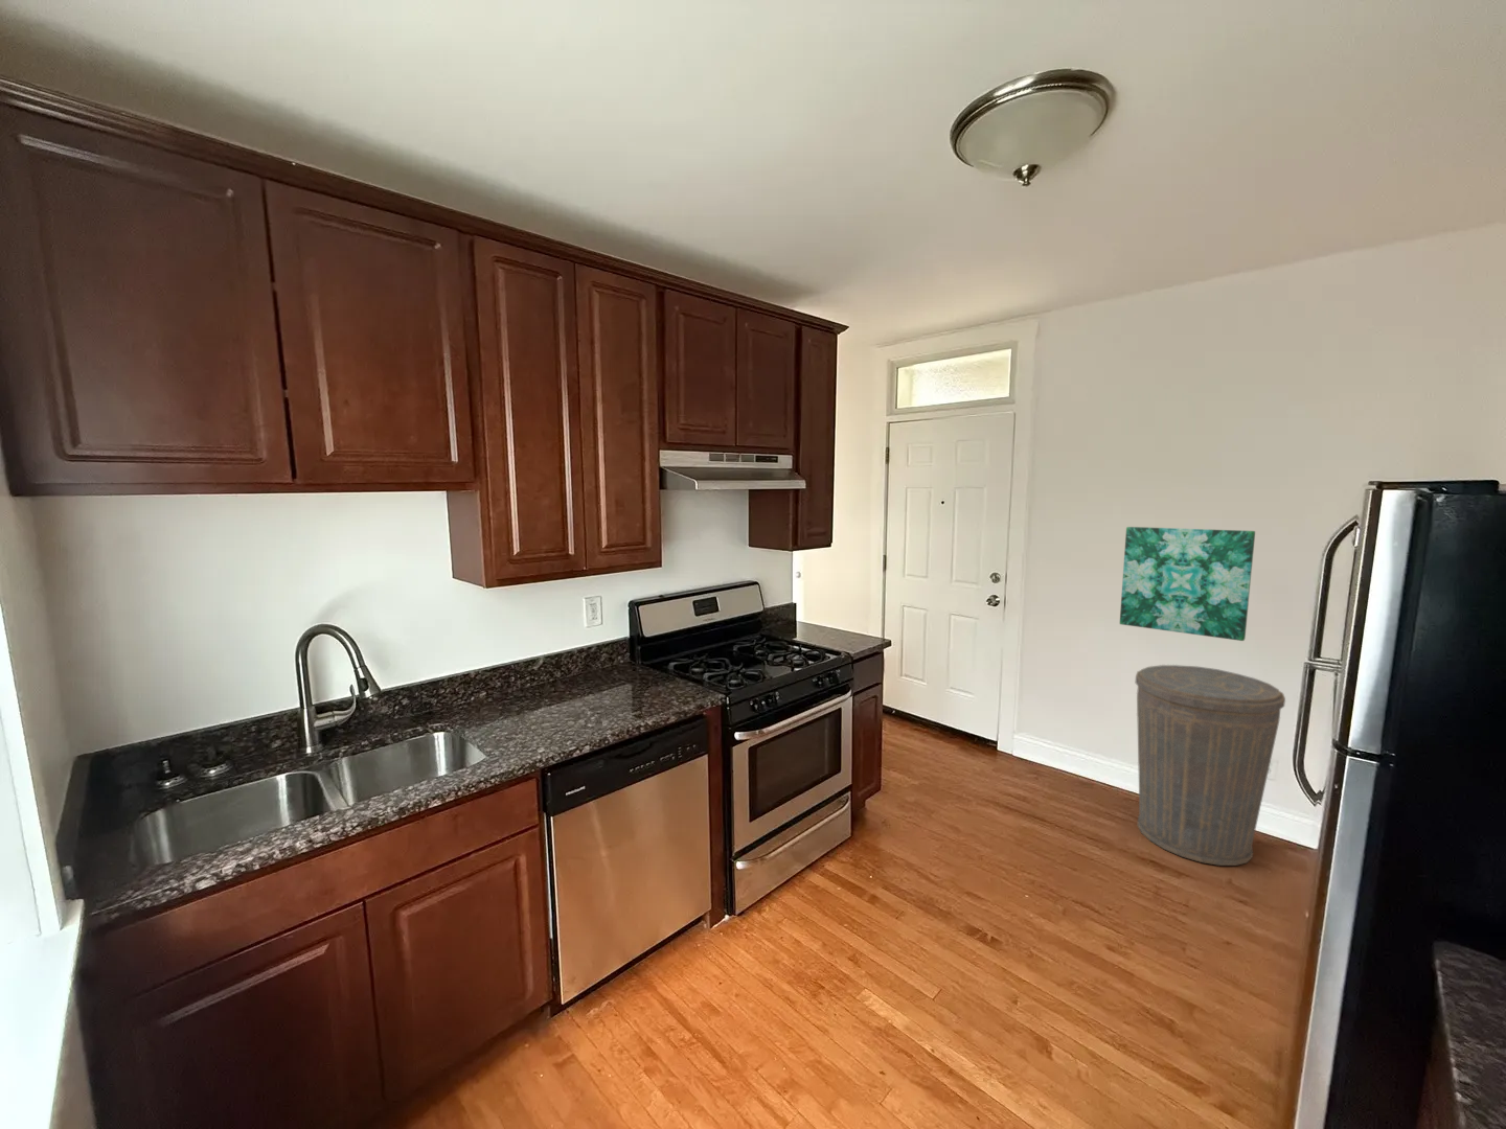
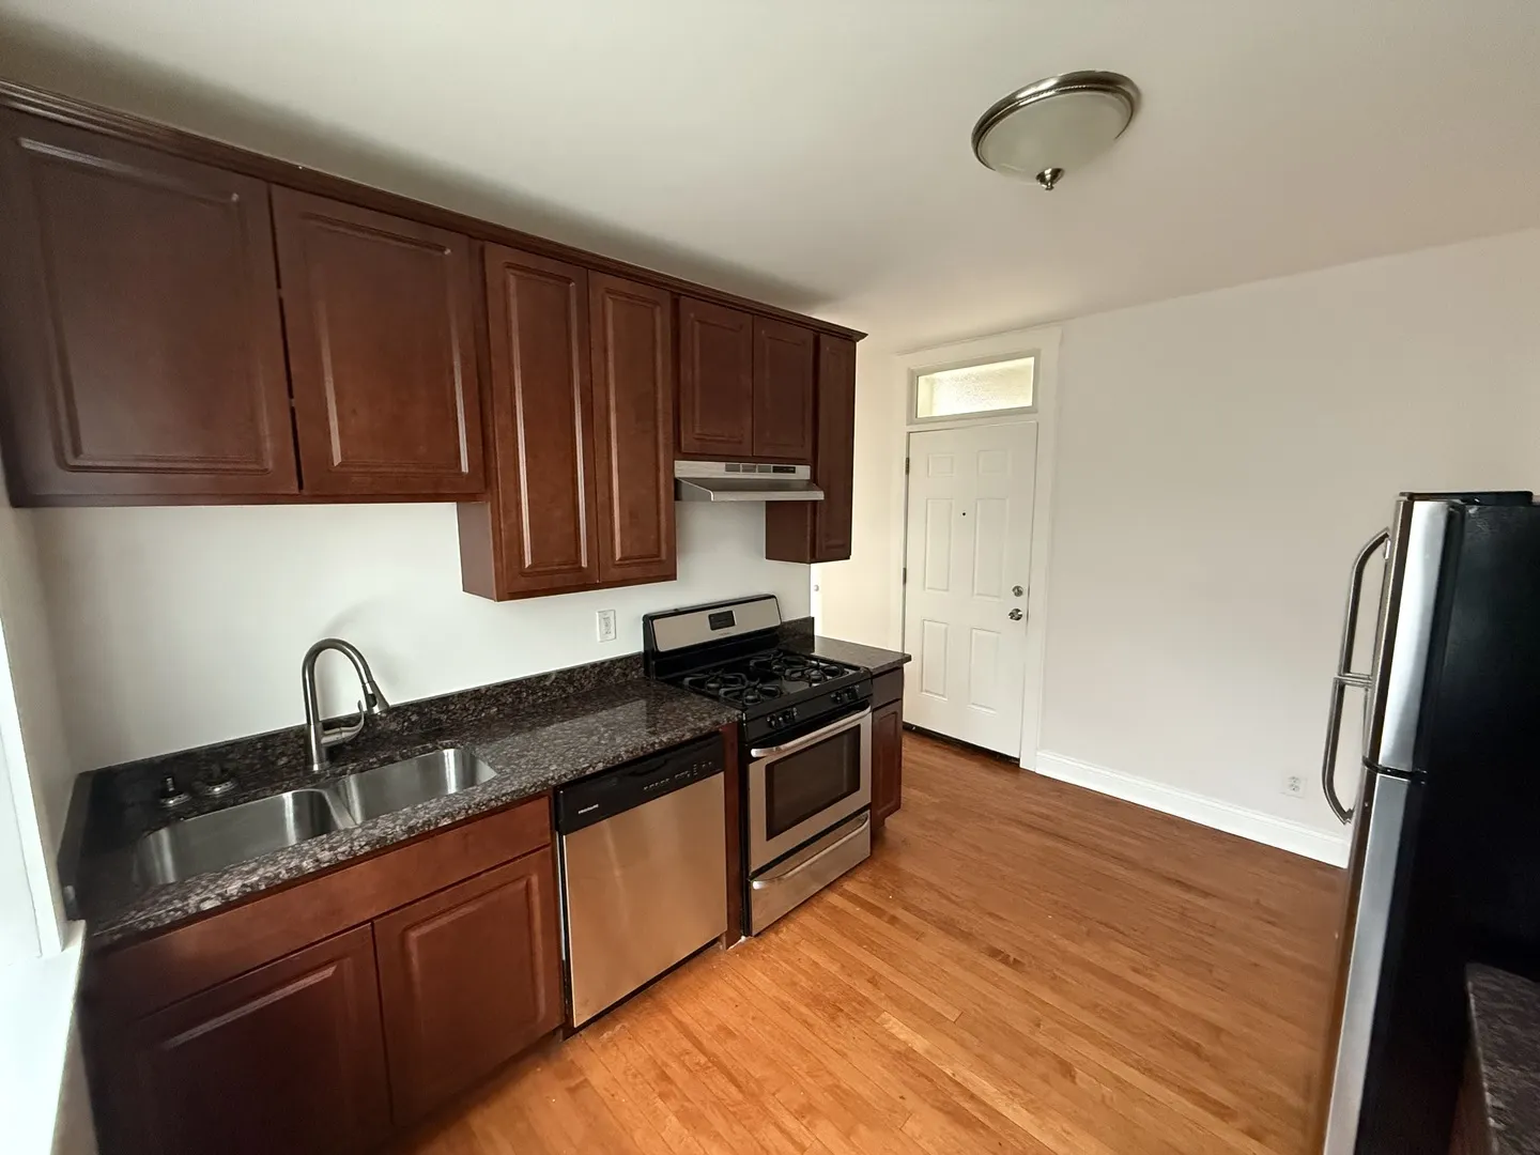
- trash can (1199, 760)
- wall art (1182, 580)
